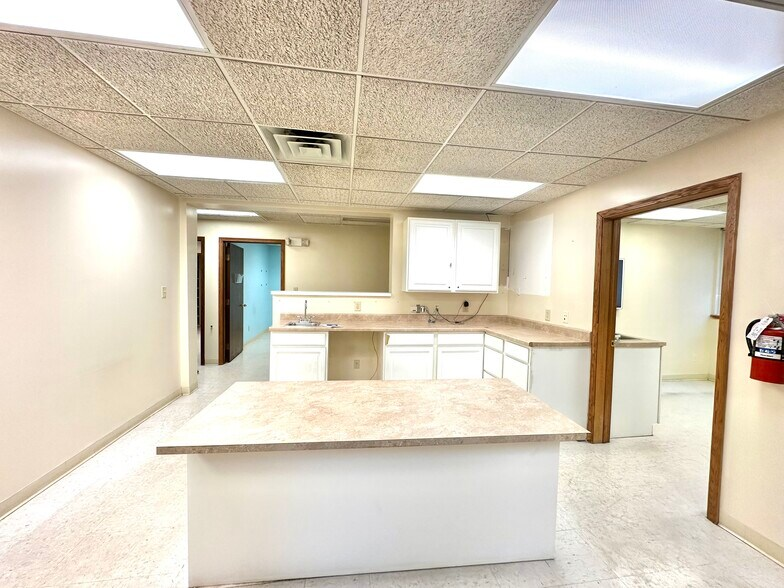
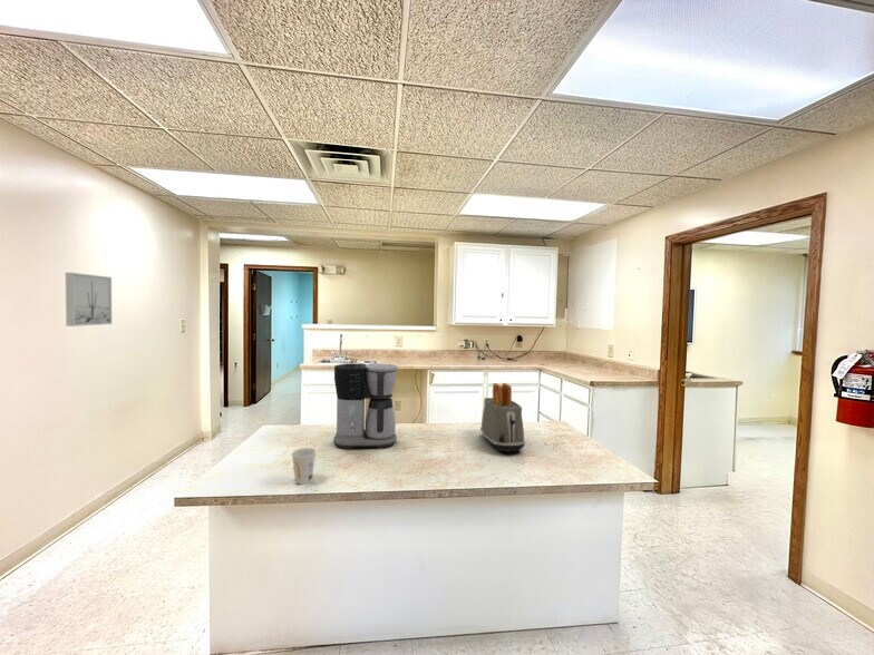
+ cup (303, 466)
+ toaster (502, 413)
+ wall art (90, 300)
+ coffee maker (363, 404)
